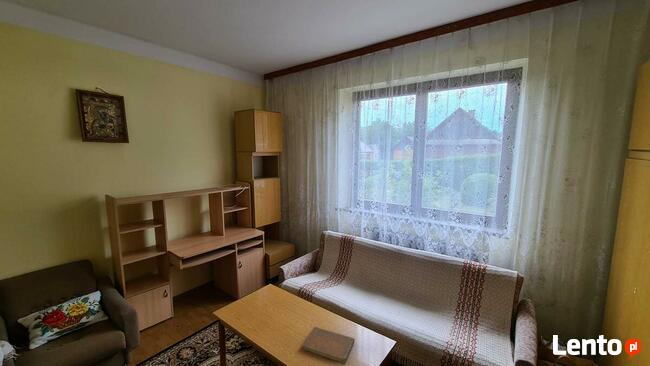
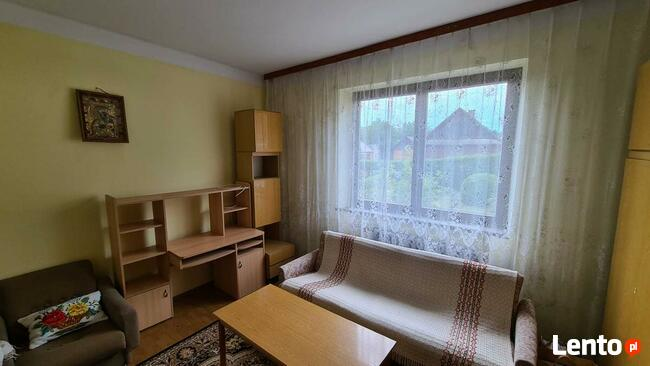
- notebook (328, 343)
